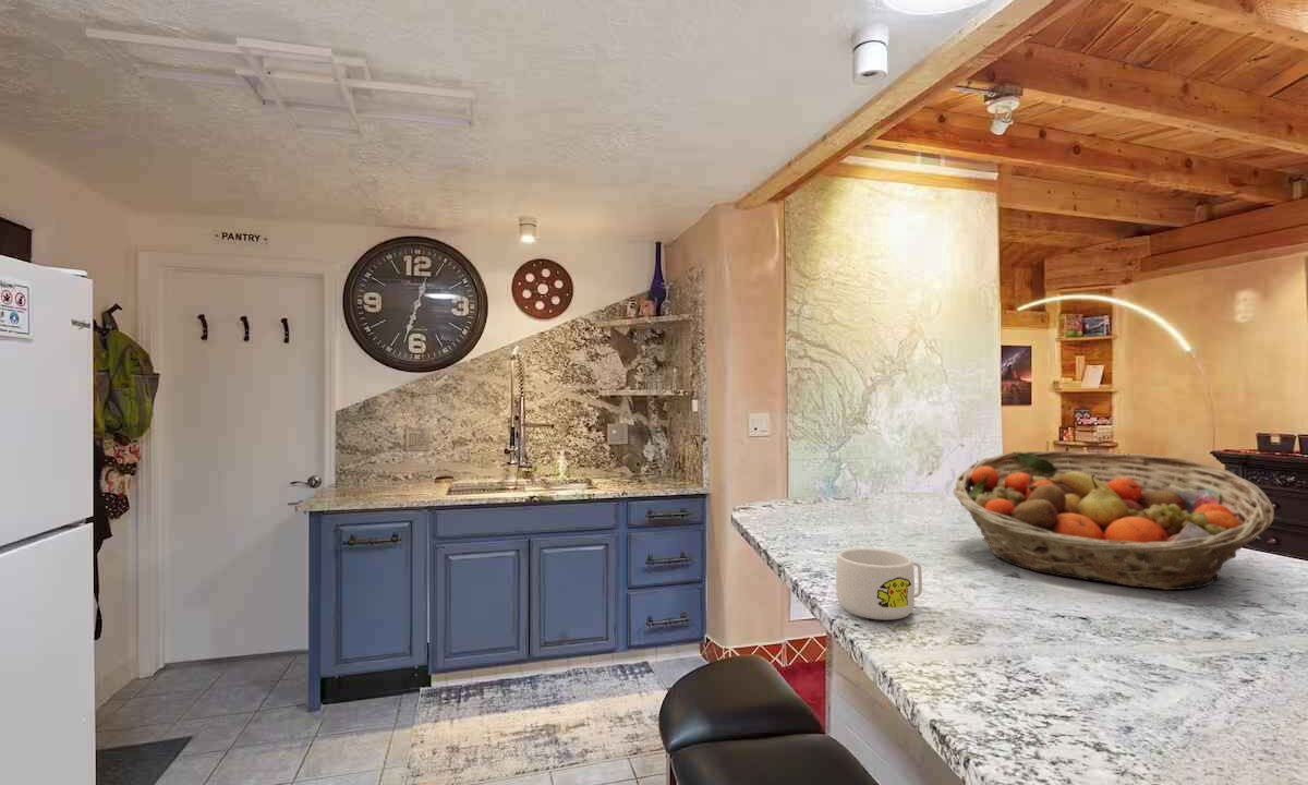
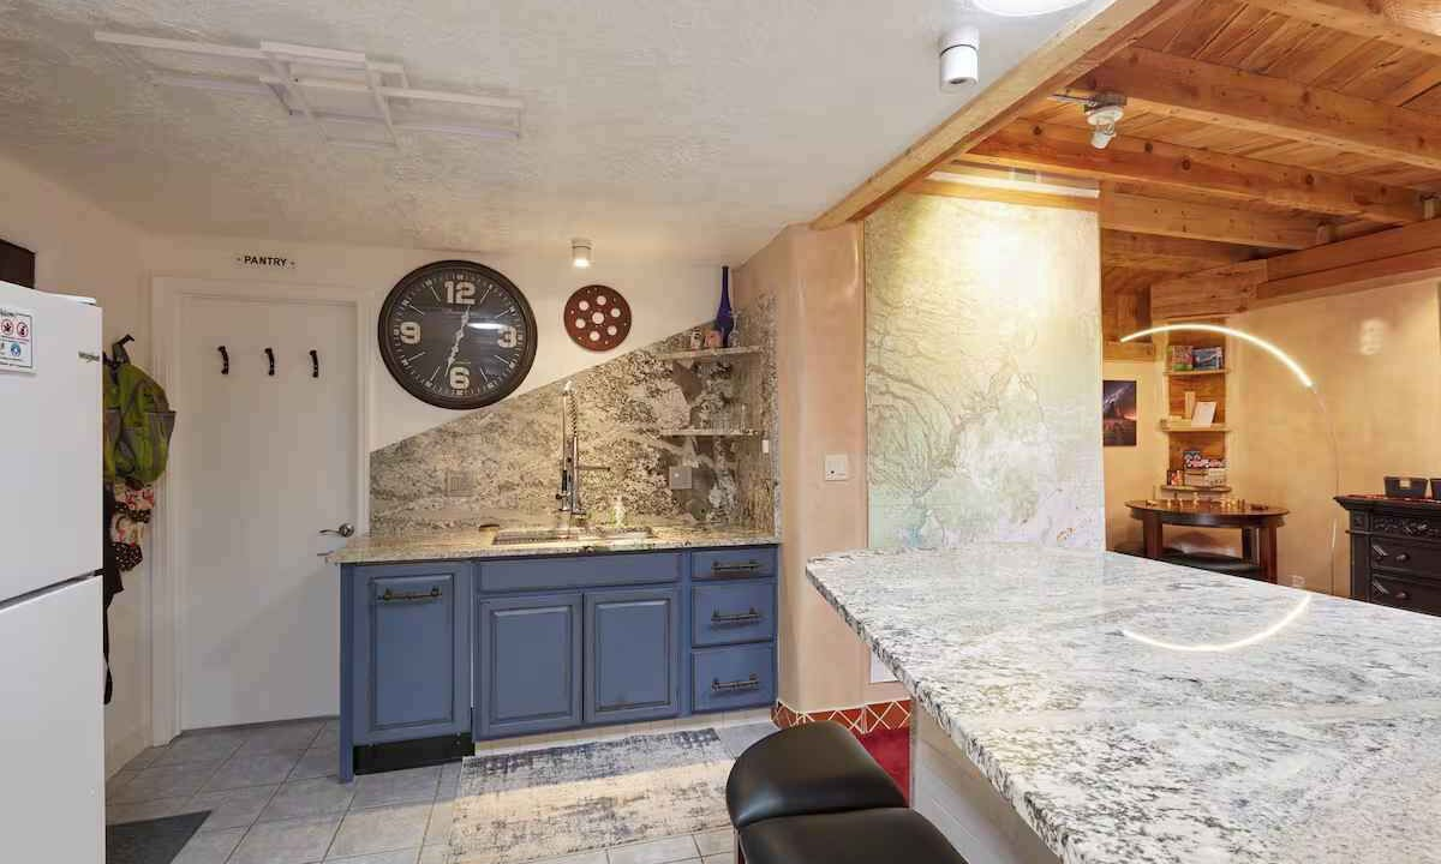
- fruit basket (1092, 510)
- mug (875, 582)
